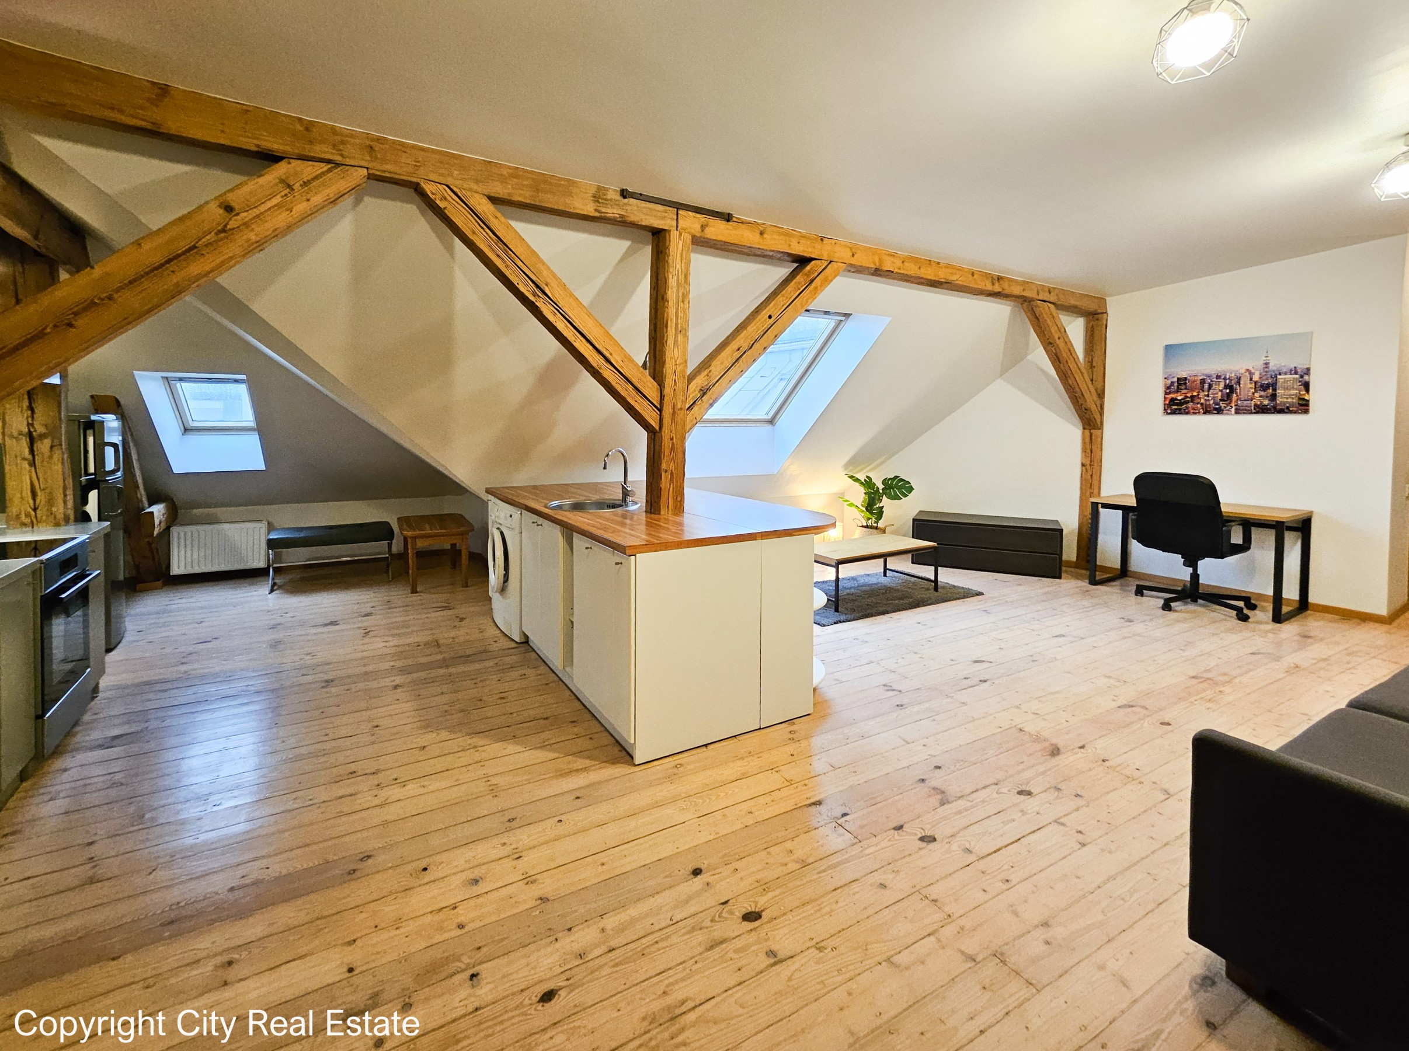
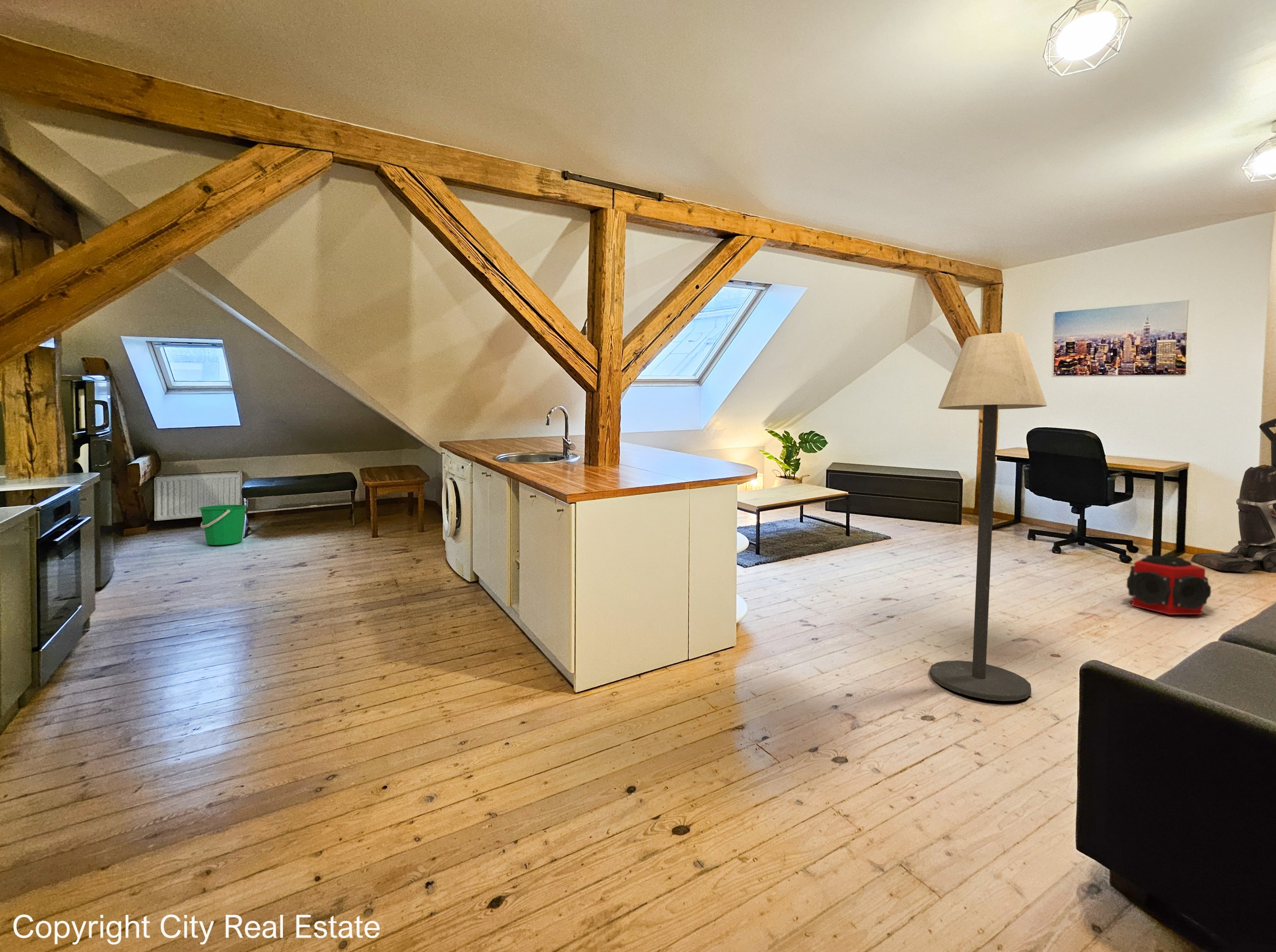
+ floor lamp (986, 512)
+ vacuum cleaner (1244, 492)
+ speaker (1168, 583)
+ bucket (224, 525)
